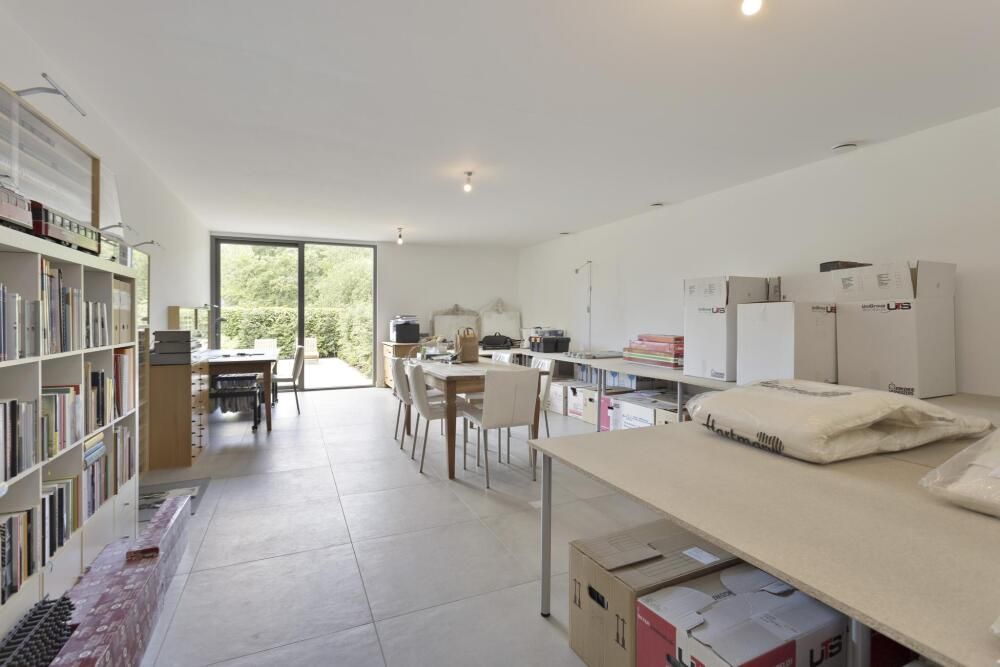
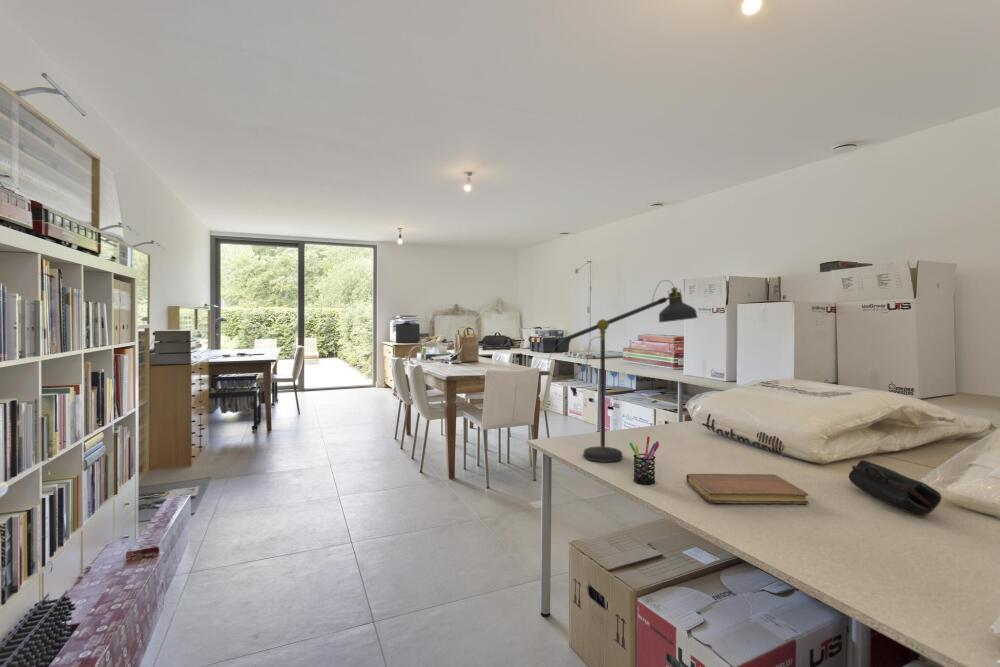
+ desk lamp (604, 368)
+ notebook (743, 487)
+ pencil case (890, 484)
+ pen holder (642, 458)
